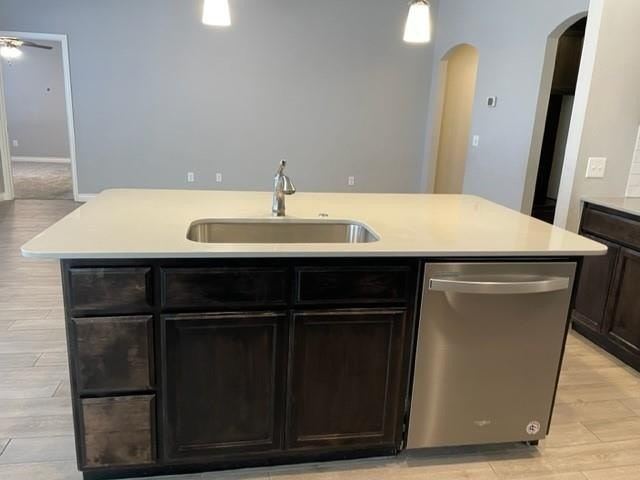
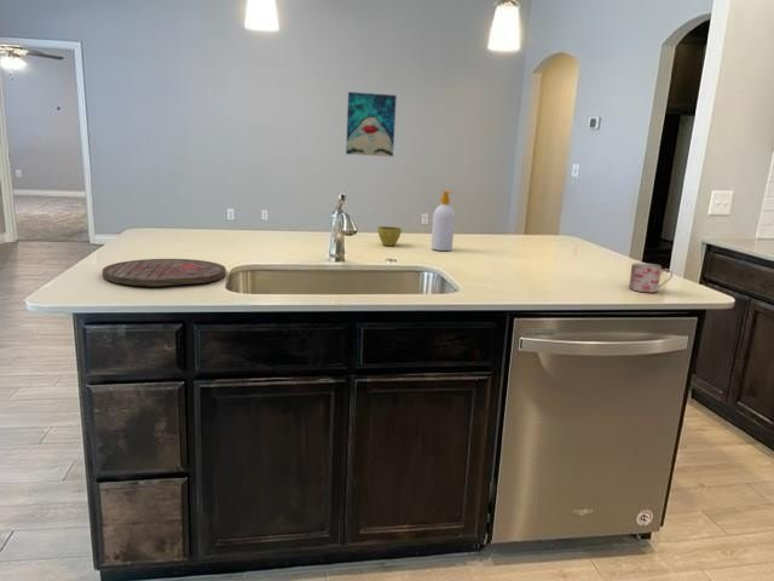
+ mug (649, 277)
+ soap bottle (444, 220)
+ cutting board (166, 271)
+ flower pot (388, 236)
+ wall art (370, 125)
